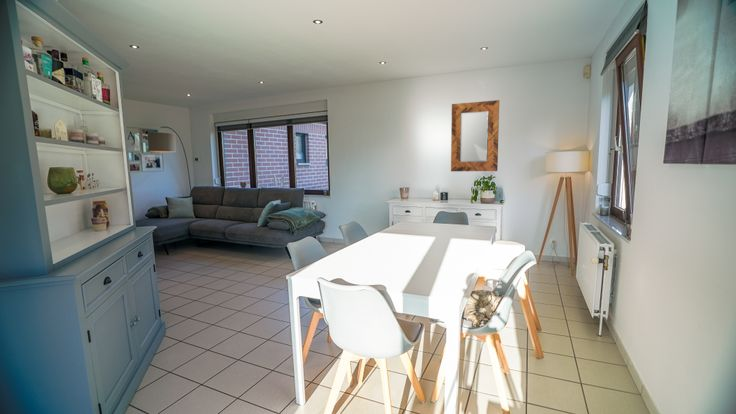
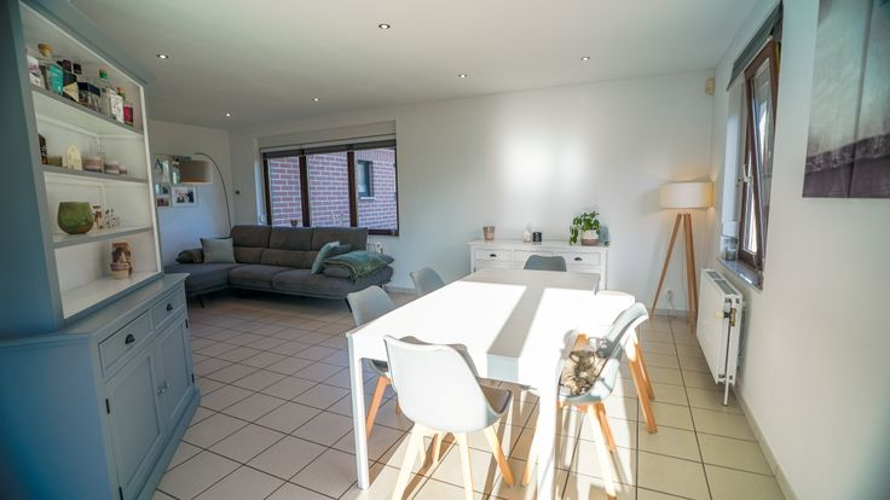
- home mirror (474, 137)
